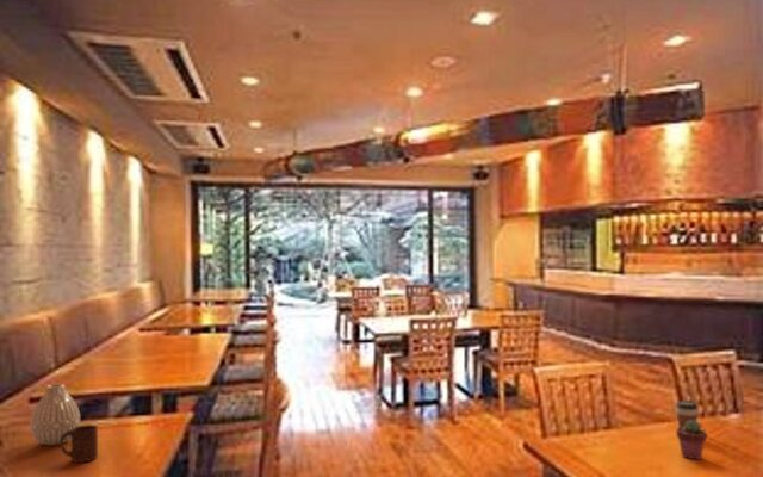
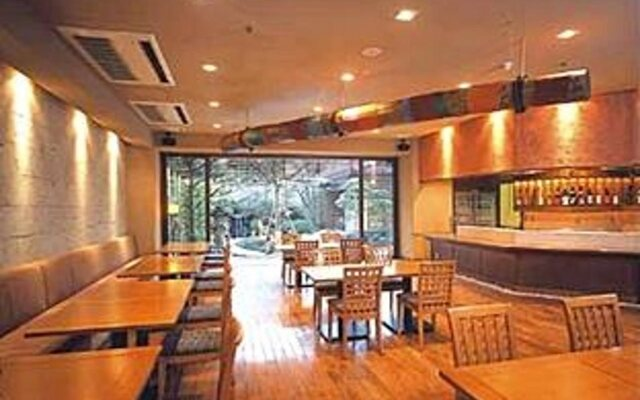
- vase (55, 413)
- potted succulent (691, 438)
- cup (80, 444)
- coffee cup (687, 419)
